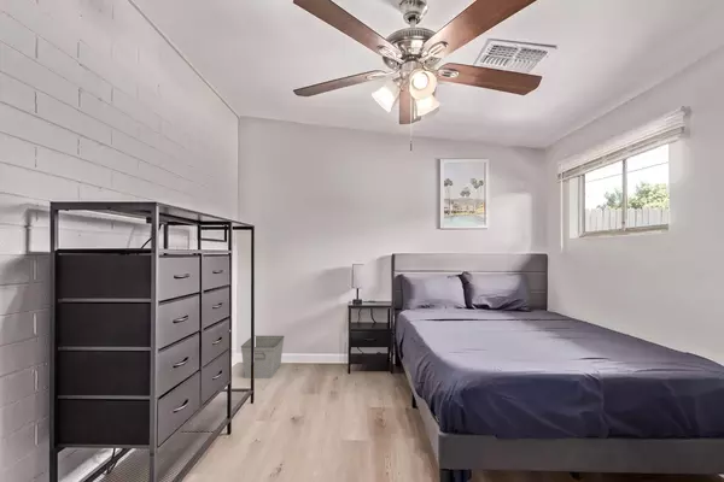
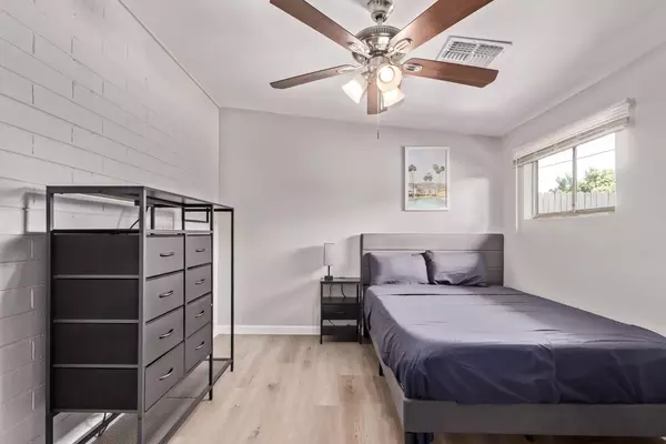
- storage bin (263, 355)
